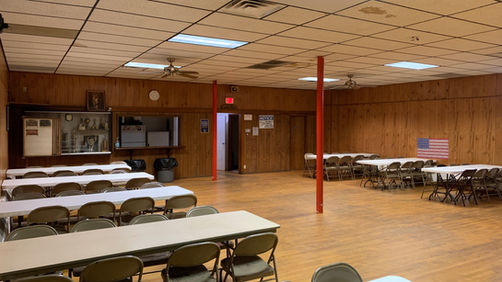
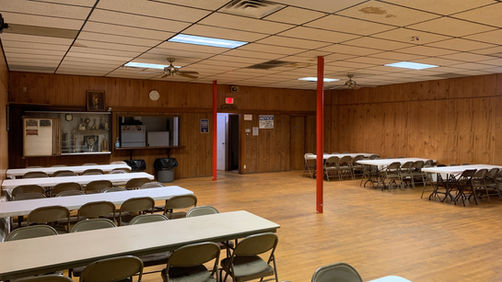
- flag (432, 148)
